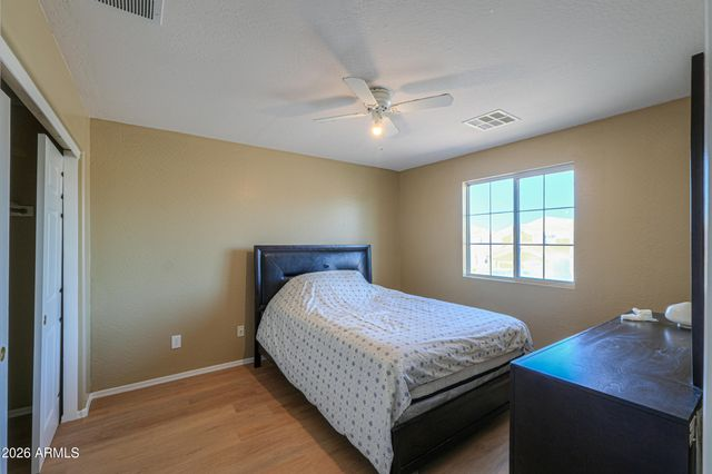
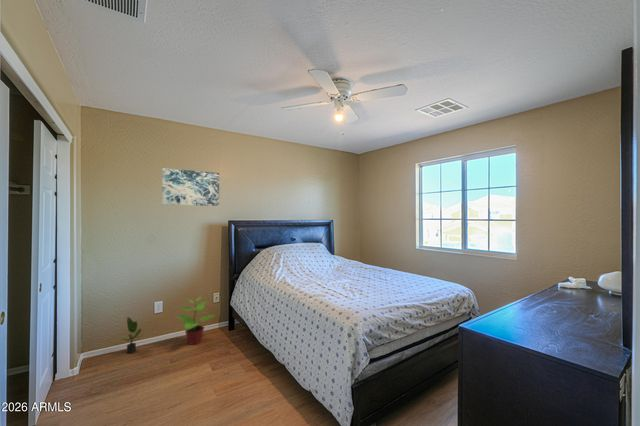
+ wall art (192, 188)
+ potted plant (131, 335)
+ potted plant (194, 318)
